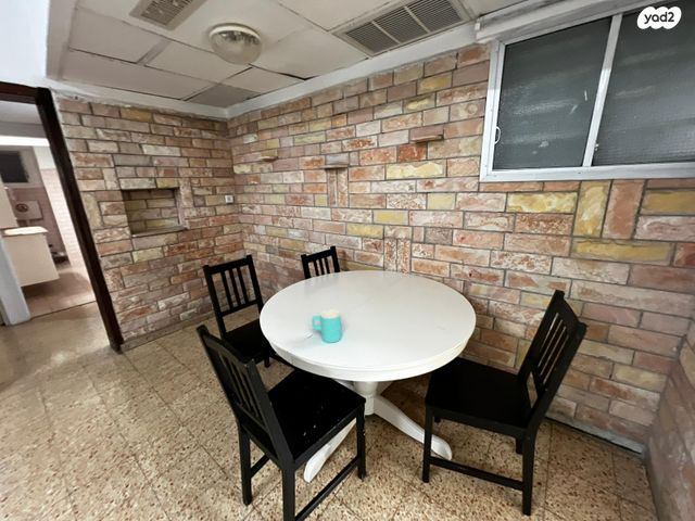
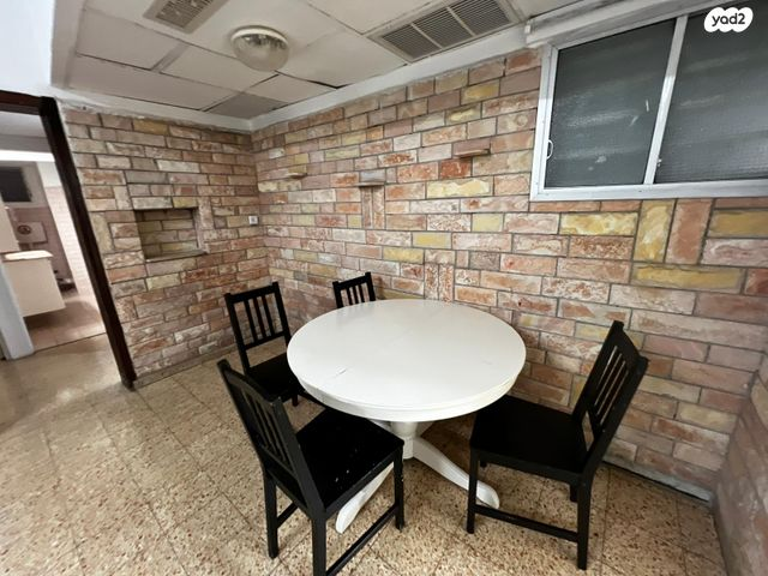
- cup (327, 325)
